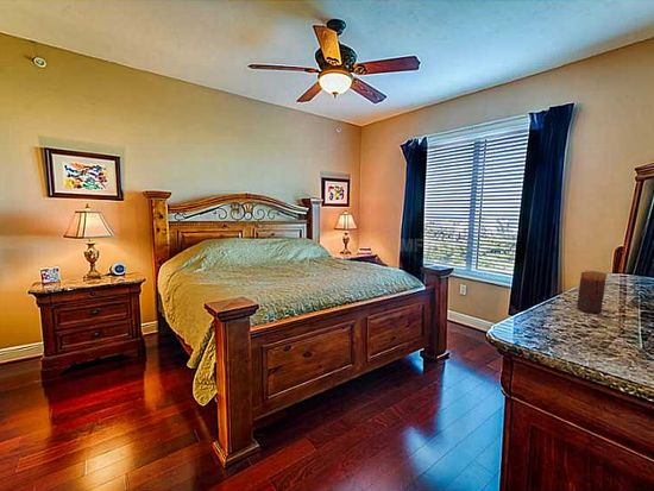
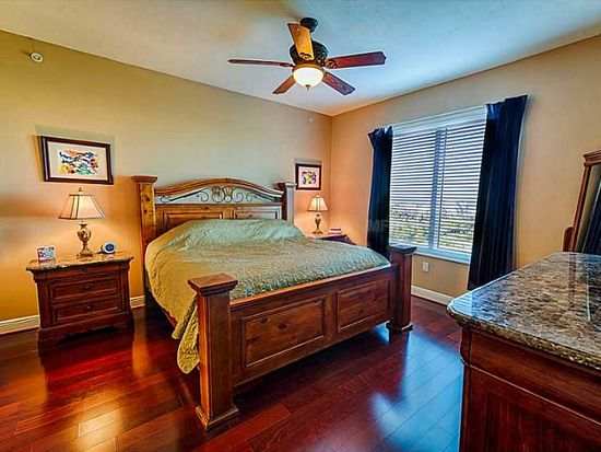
- candle (591, 290)
